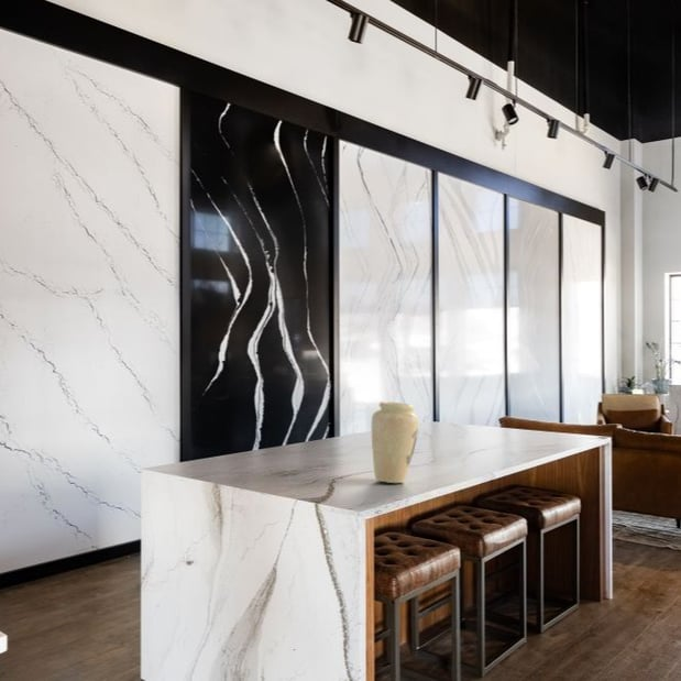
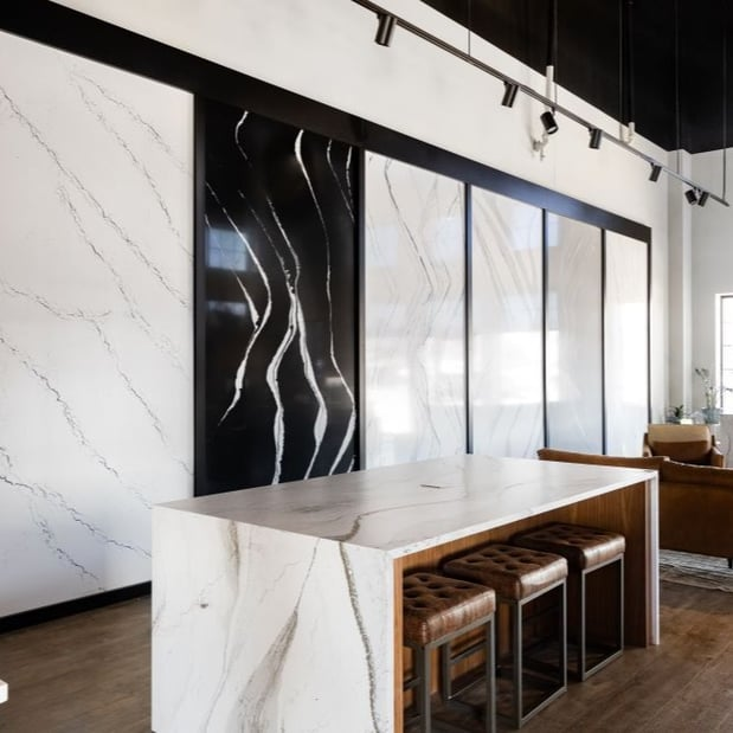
- vase (395, 441)
